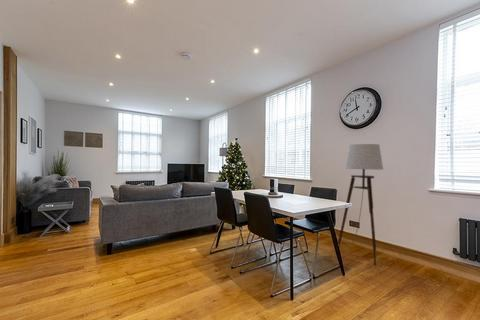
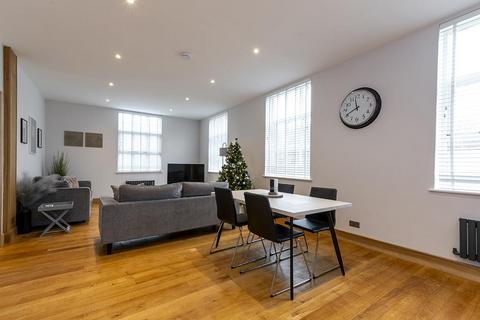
- floor lamp (362, 198)
